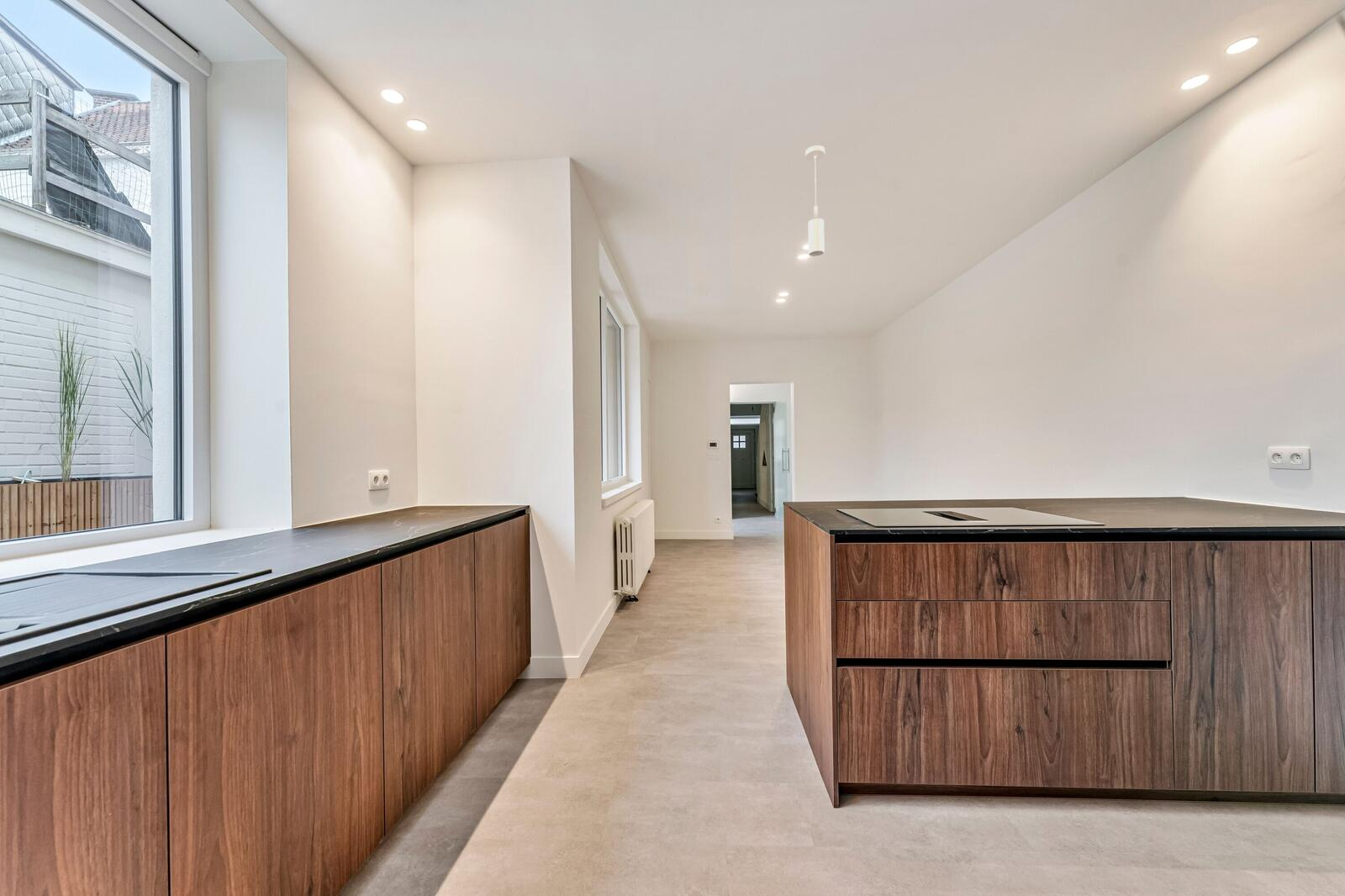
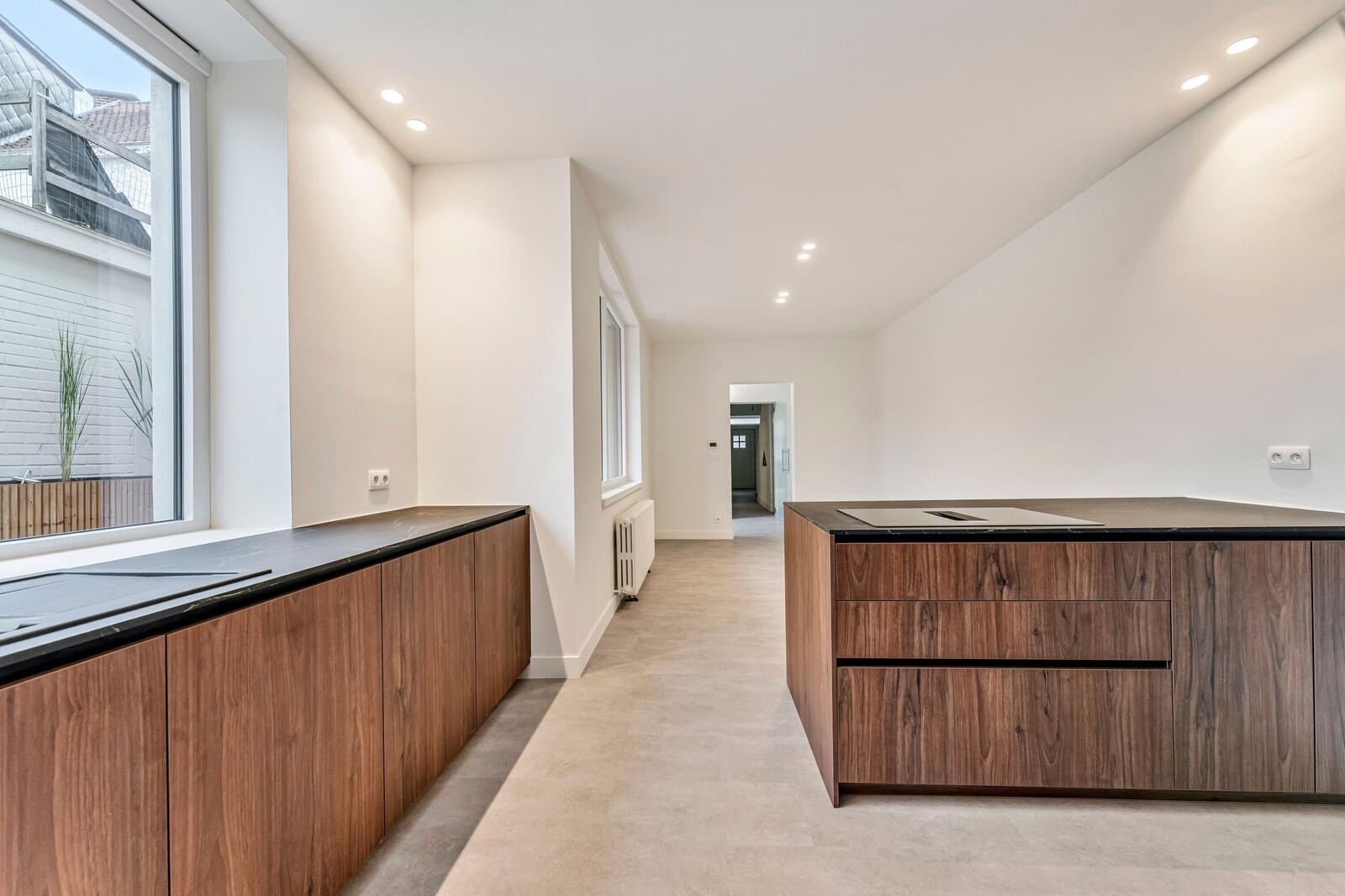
- pendant light (815, 202)
